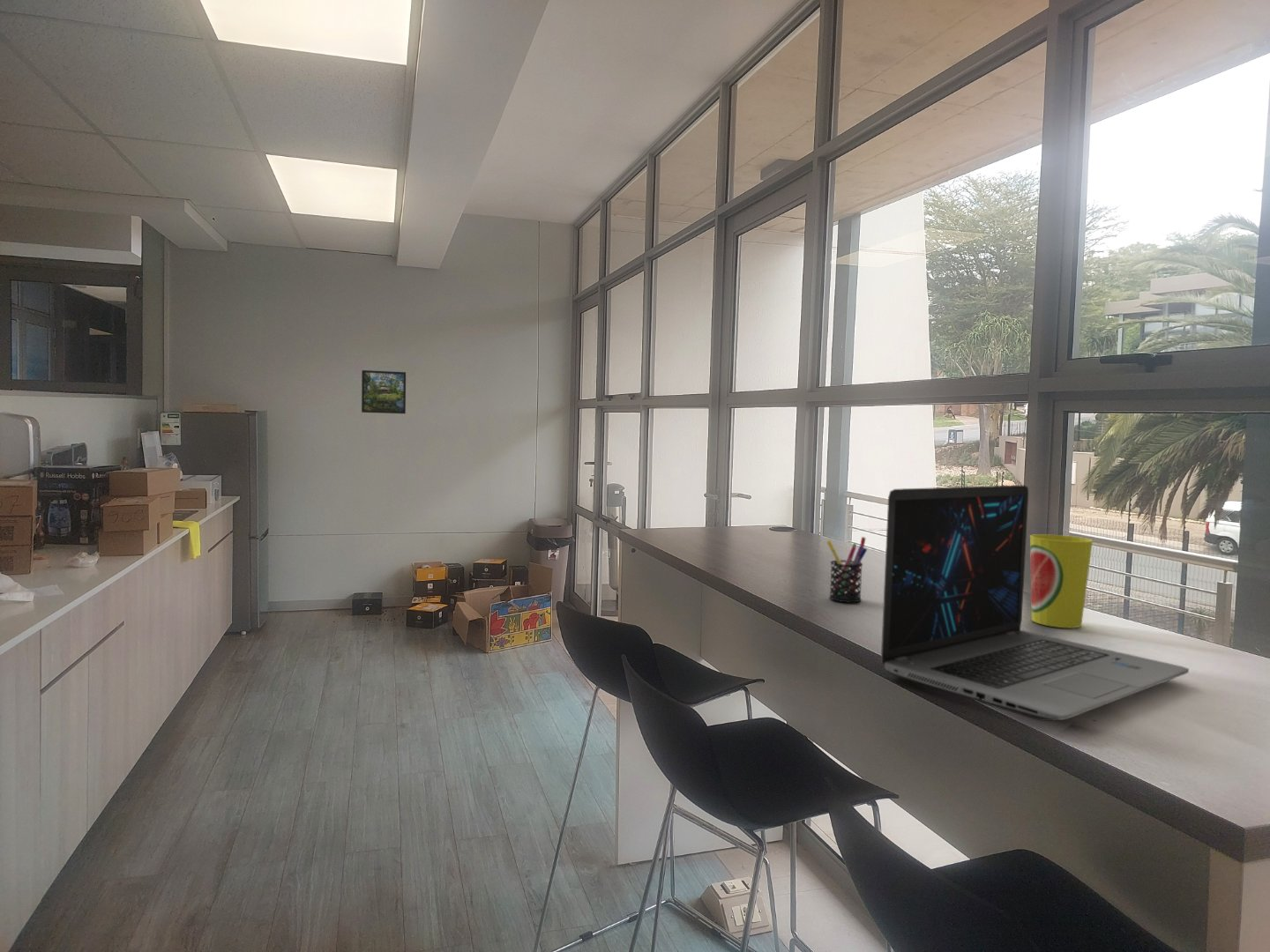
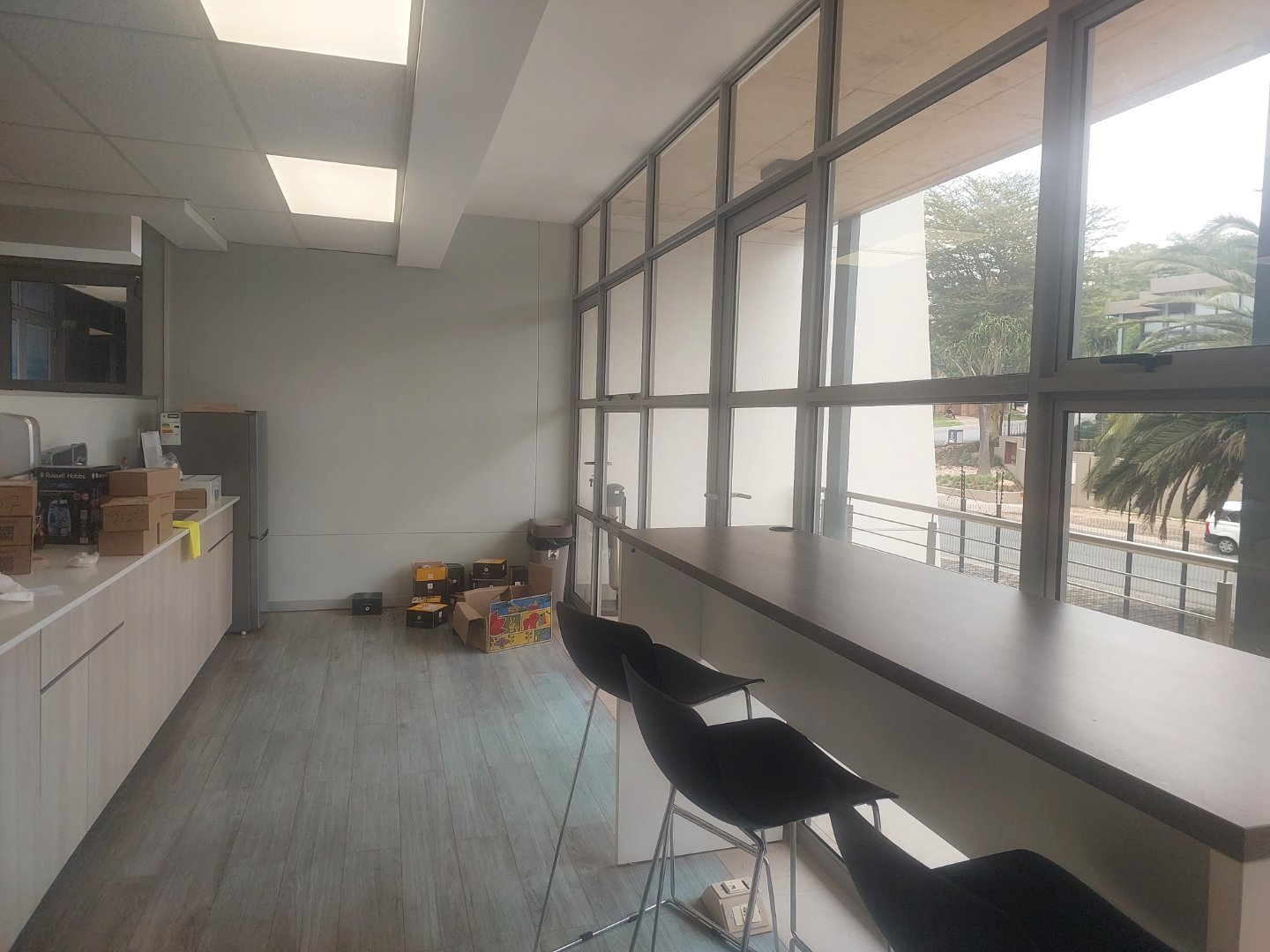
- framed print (384, 391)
- pen holder (849, 567)
- laptop (1023, 586)
- cup (1058, 580)
